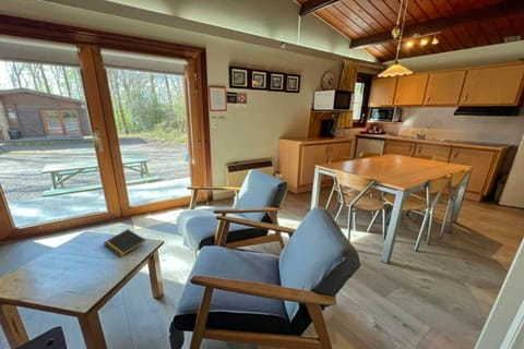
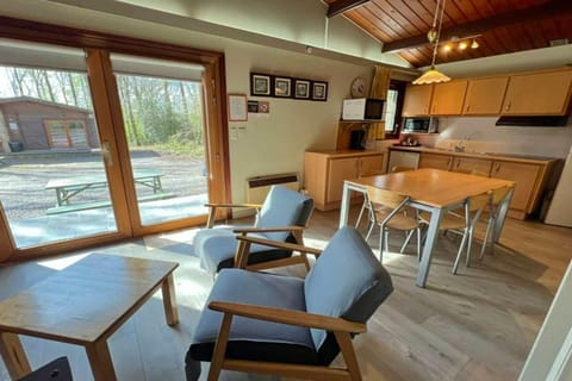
- notepad (124, 241)
